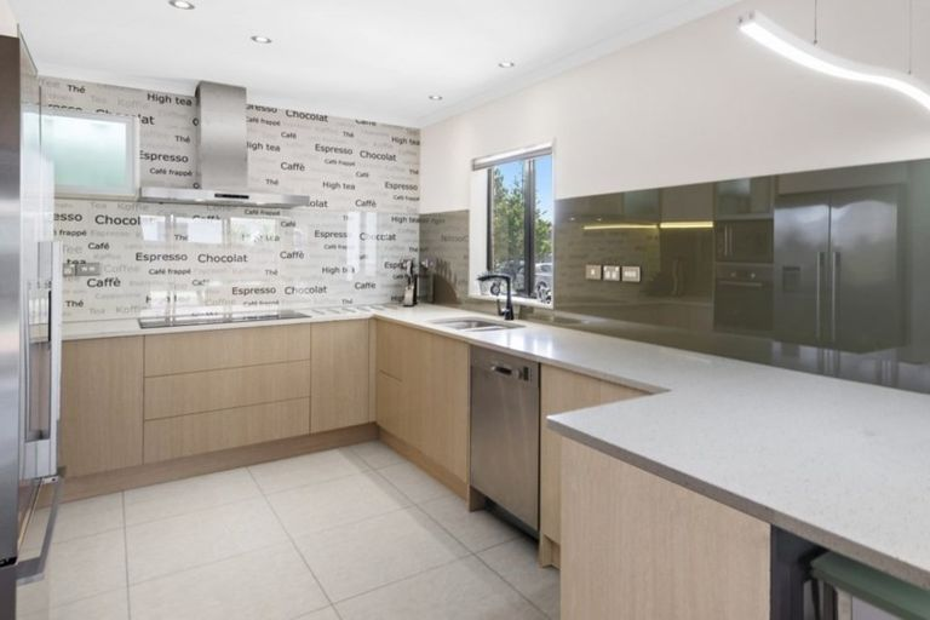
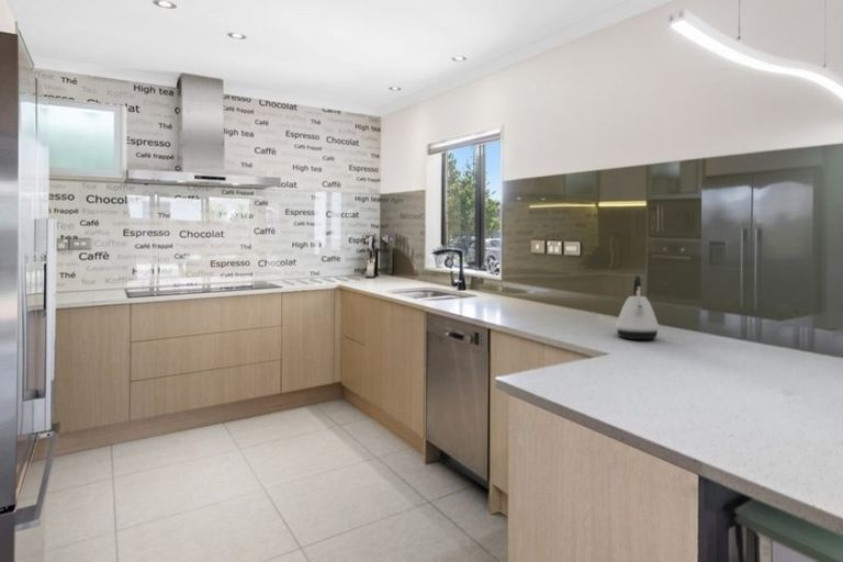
+ kettle (637, 306)
